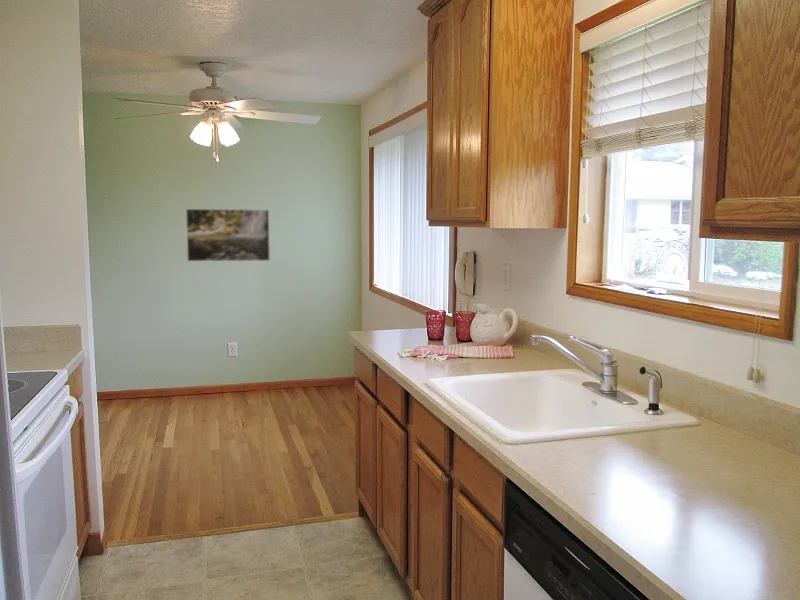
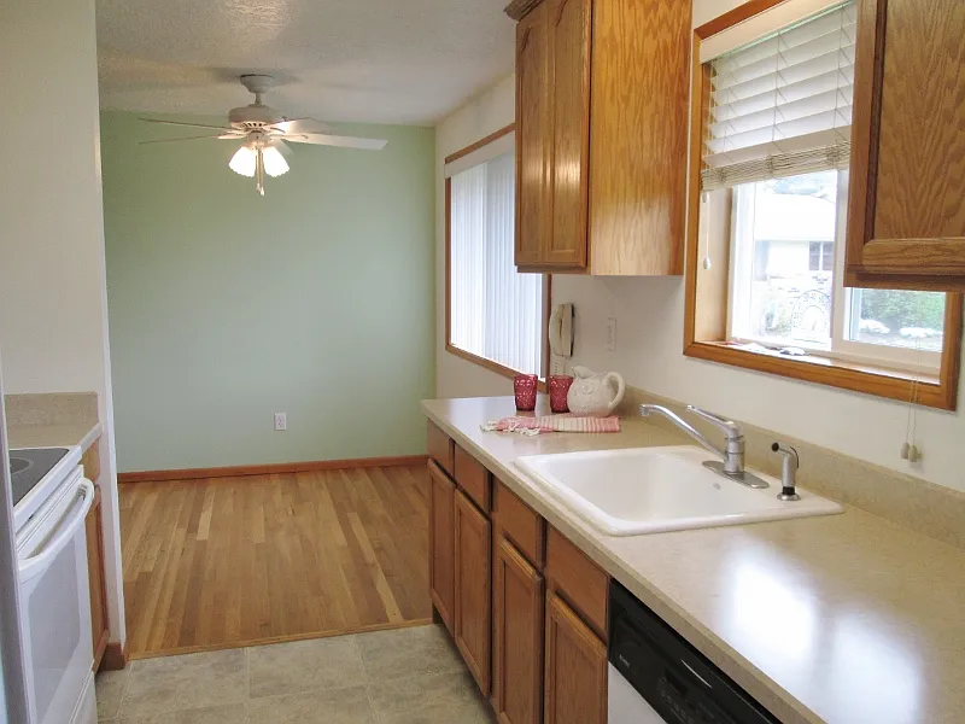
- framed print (228, 235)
